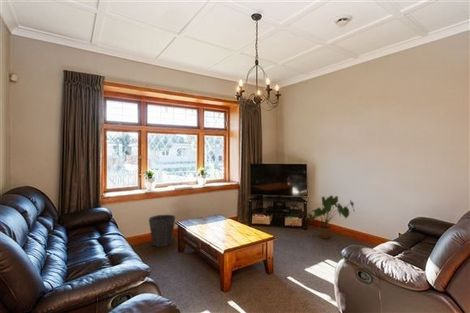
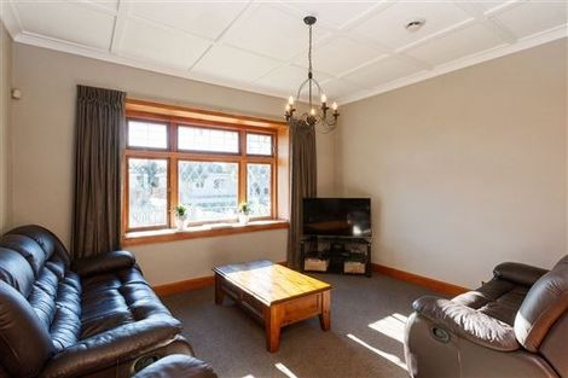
- house plant (331, 216)
- waste bin (162, 230)
